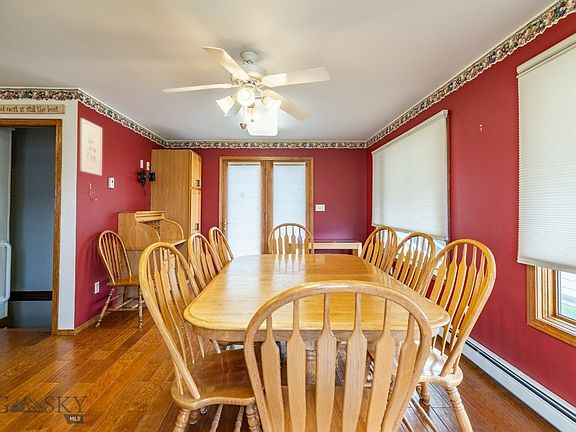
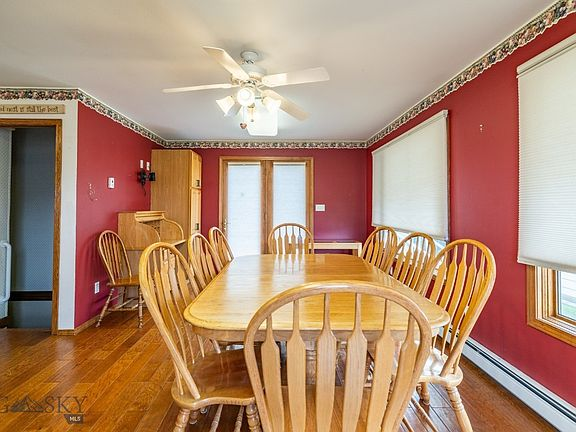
- wall art (91, 148)
